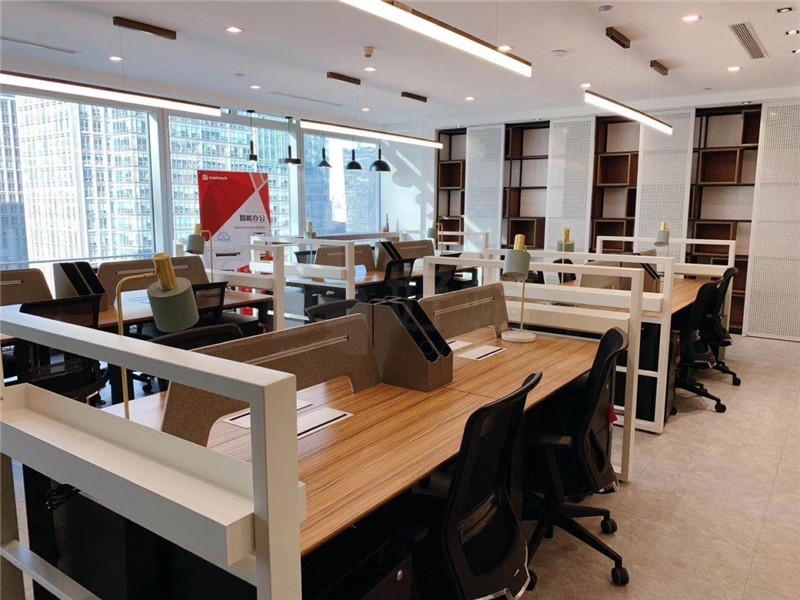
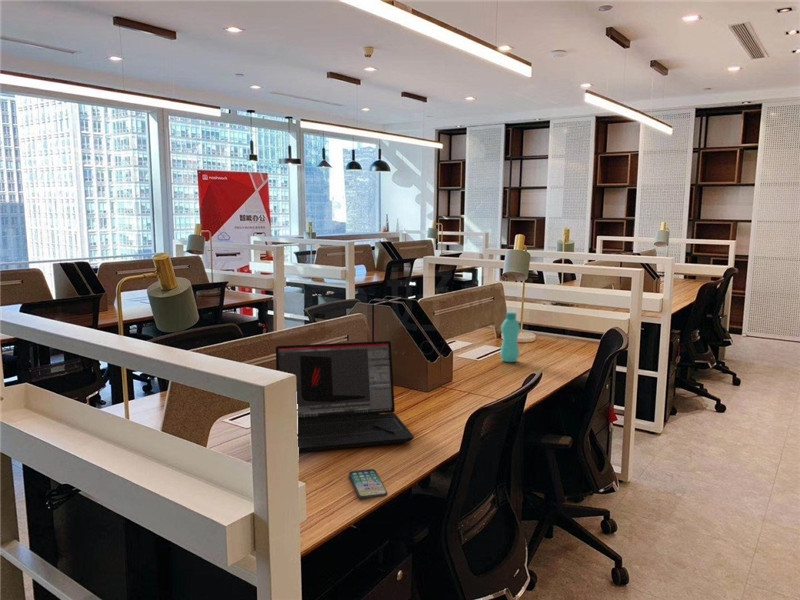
+ smartphone (367, 483)
+ bottle (510, 336)
+ laptop (342, 392)
